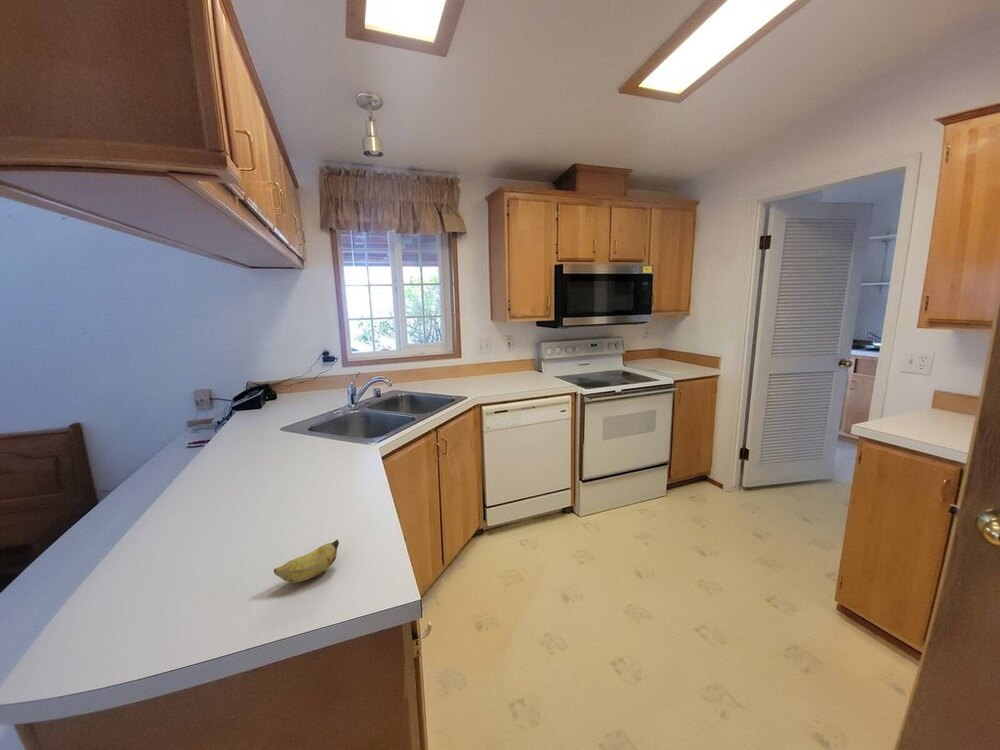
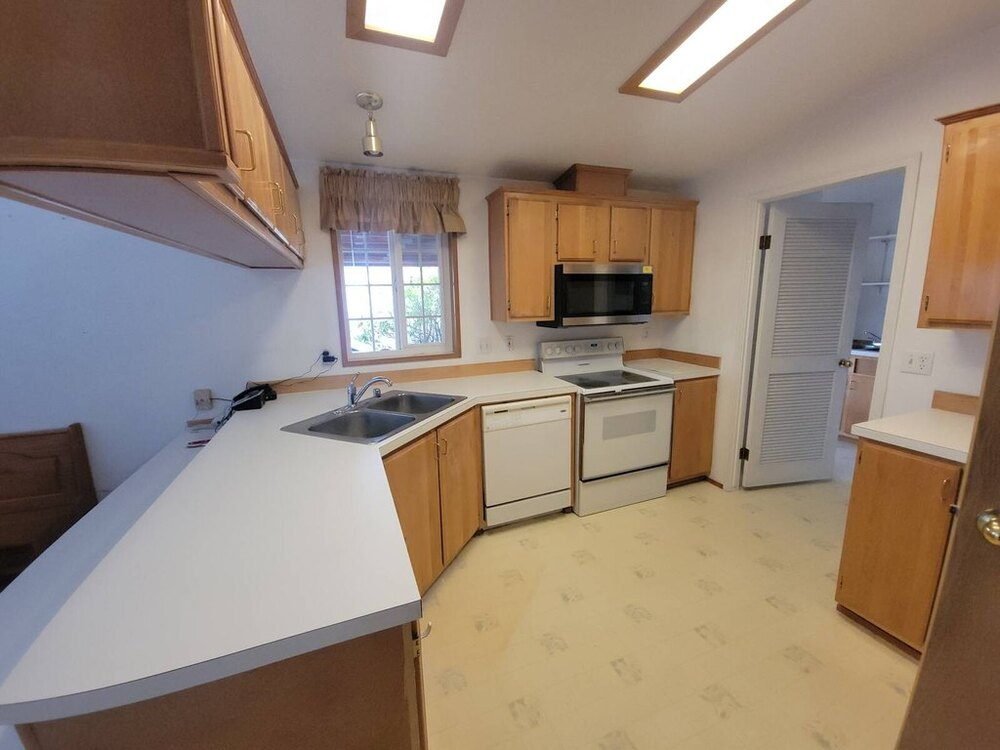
- banana (309, 564)
